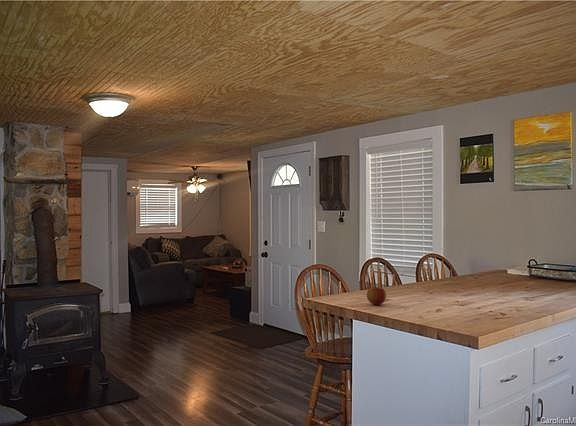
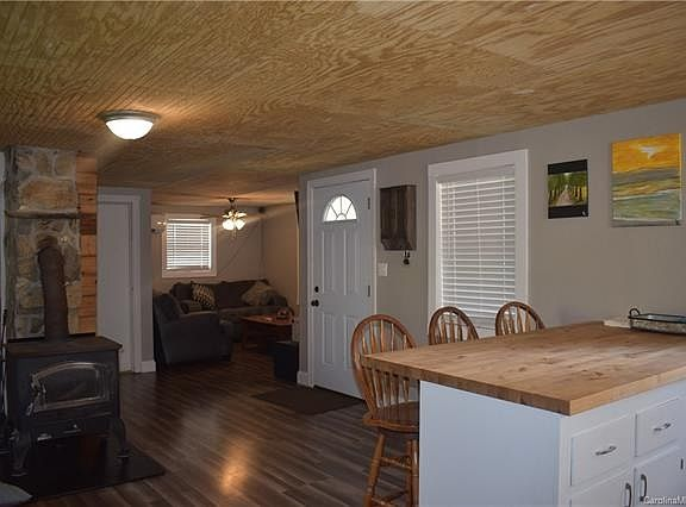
- apple (376, 295)
